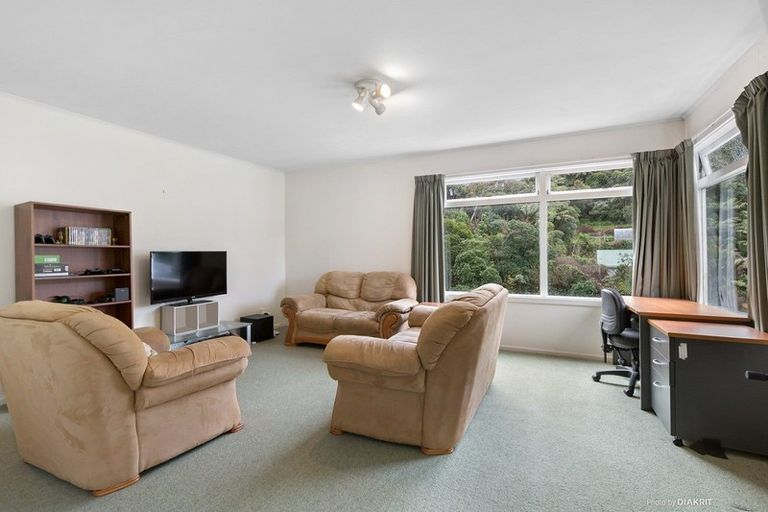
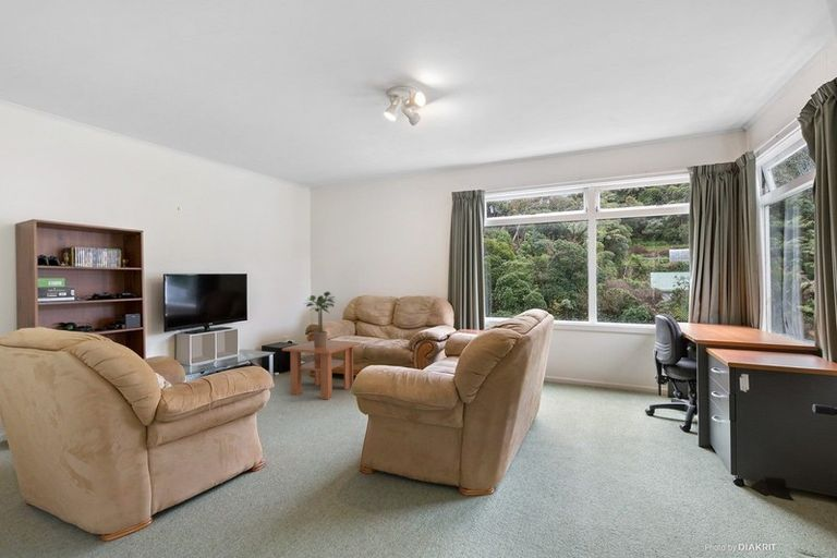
+ coffee table (323, 367)
+ potted plant (322, 318)
